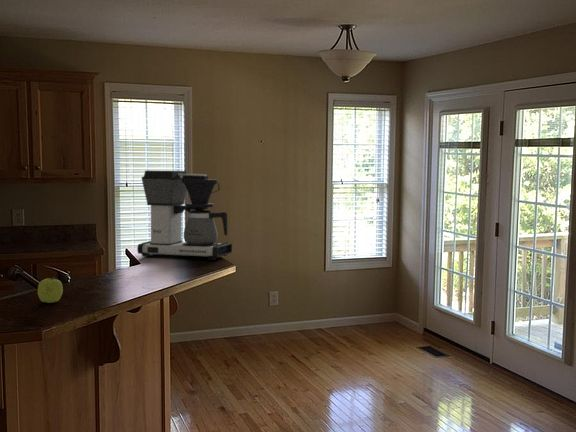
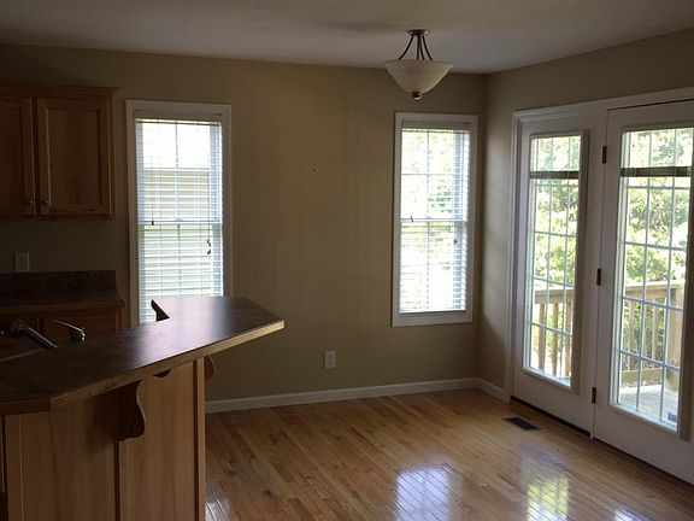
- coffee maker (187, 211)
- fruit (50, 289)
